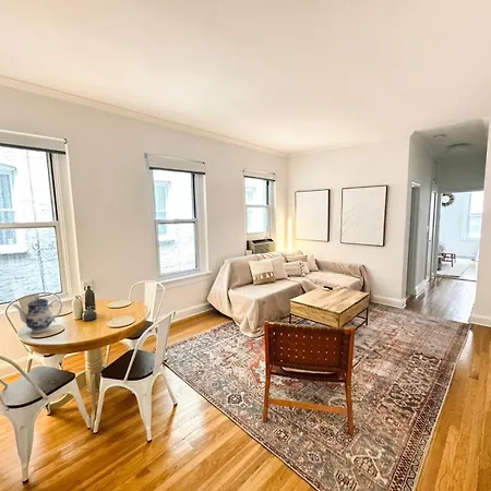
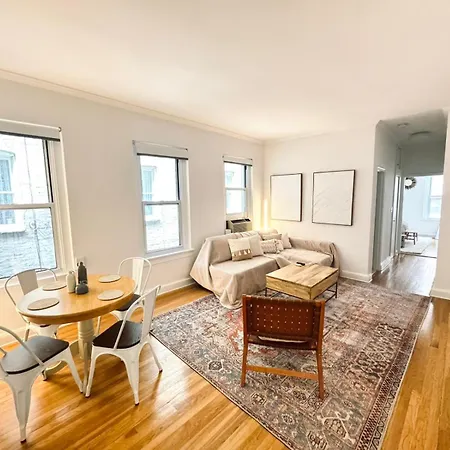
- teapot (38, 312)
